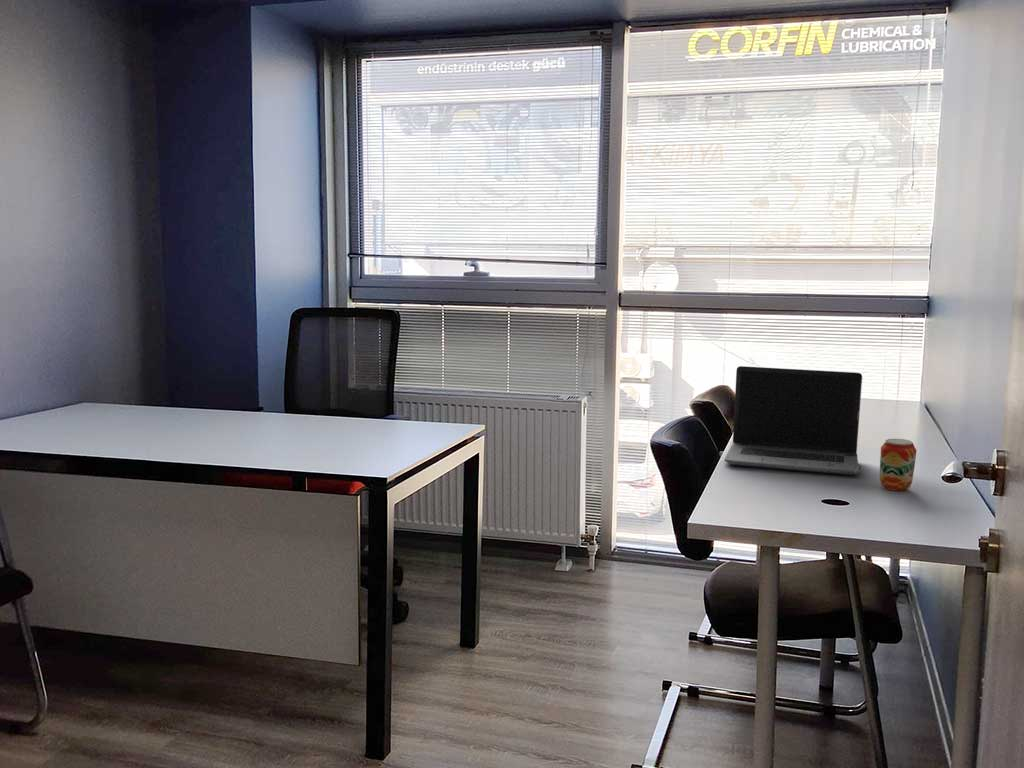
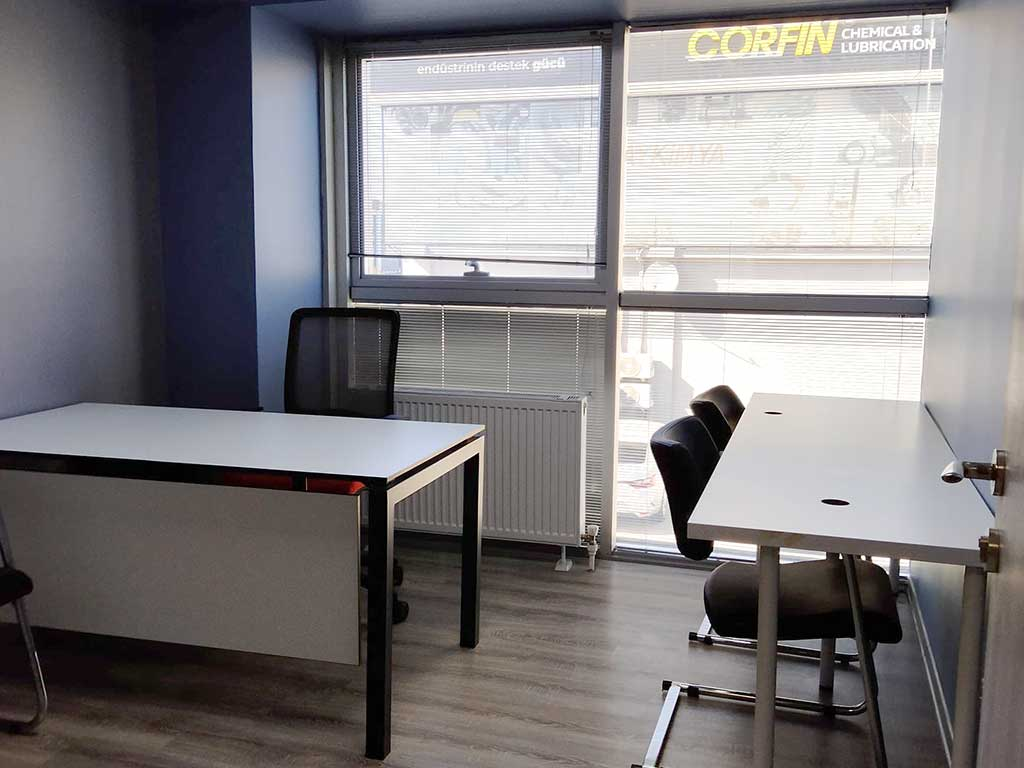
- laptop computer (794, 419)
- beverage can (897, 464)
